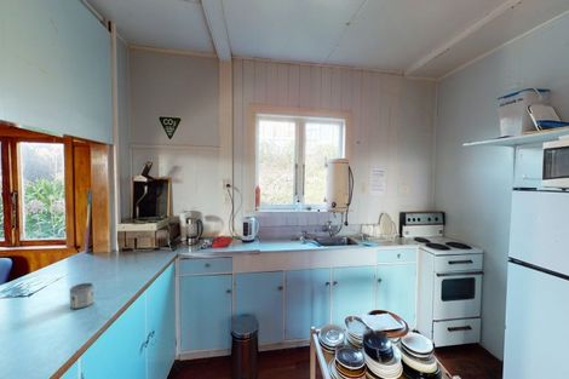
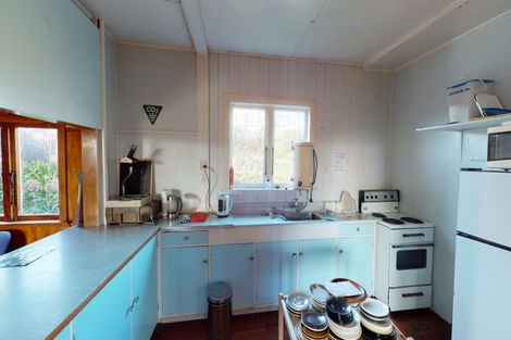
- mug (81, 293)
